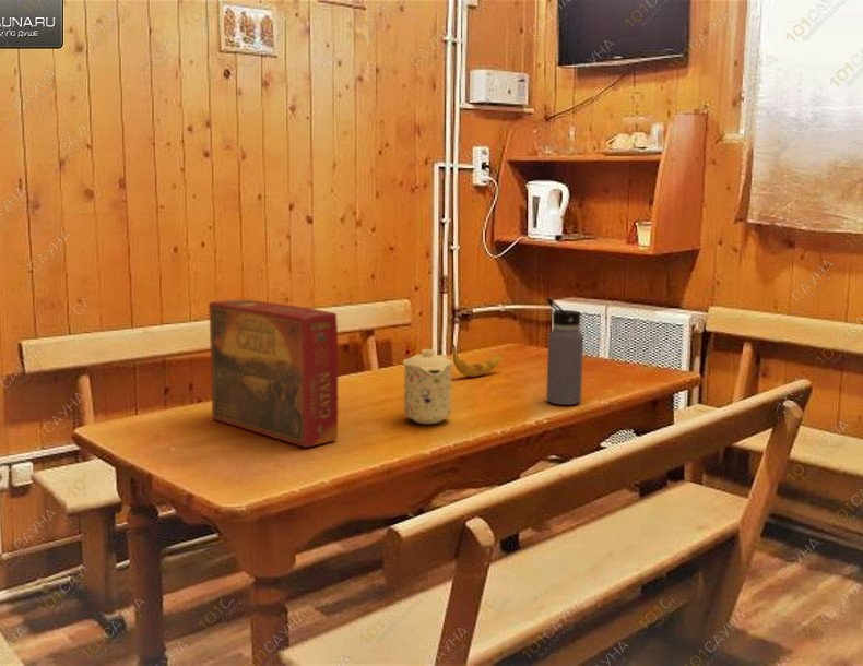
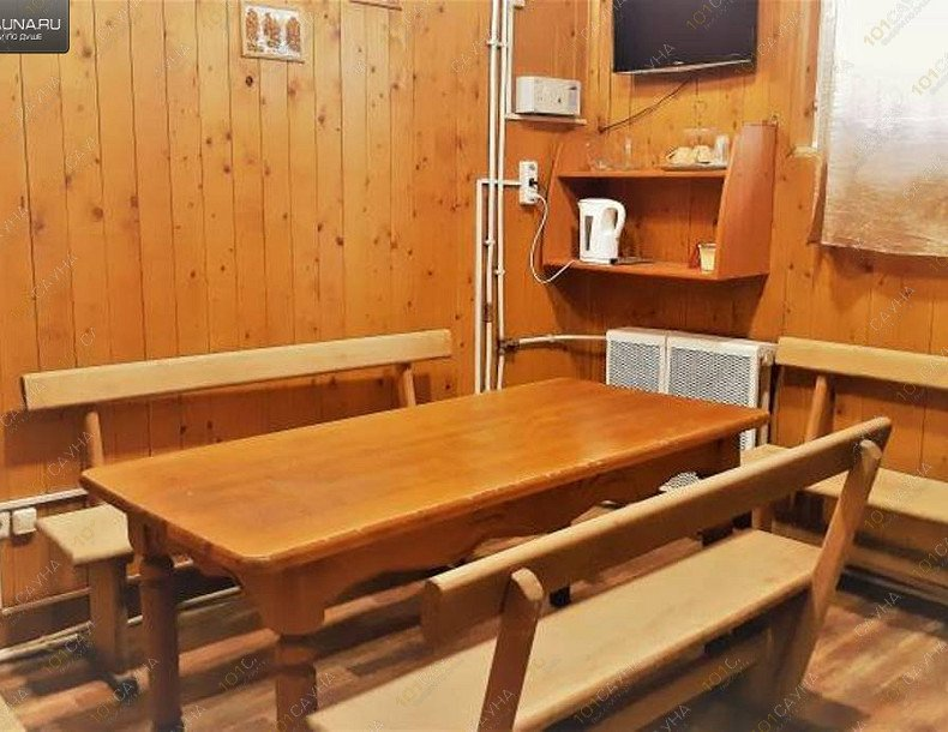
- board game (271, 368)
- water bottle (564, 349)
- mug (426, 384)
- banana (476, 364)
